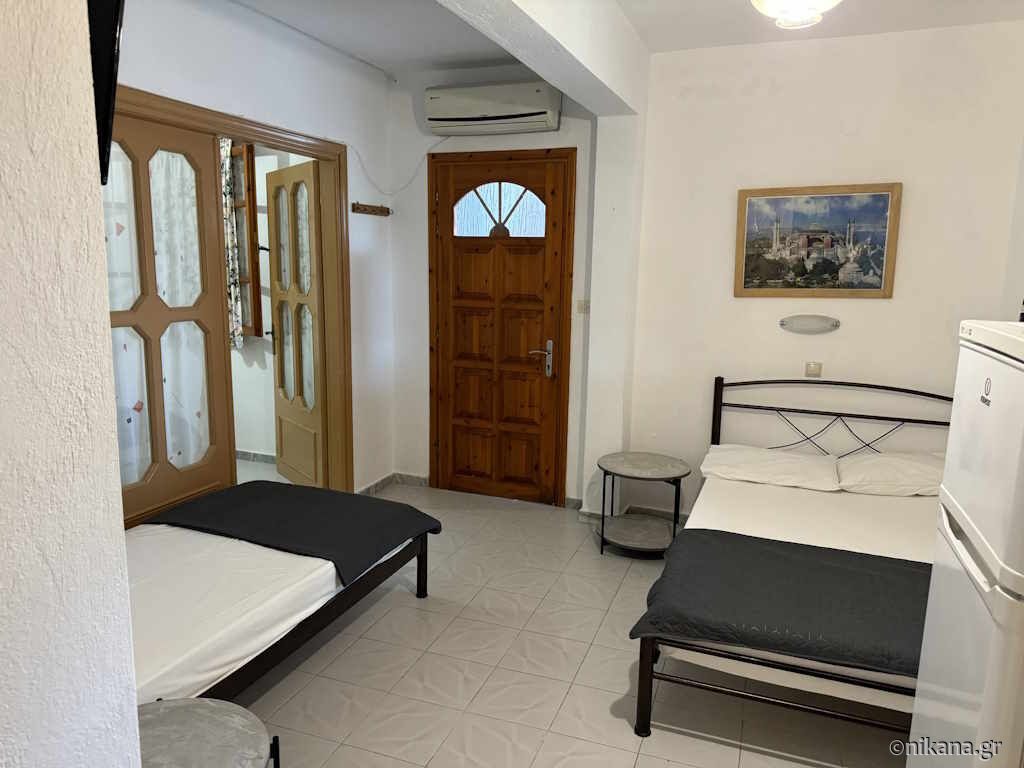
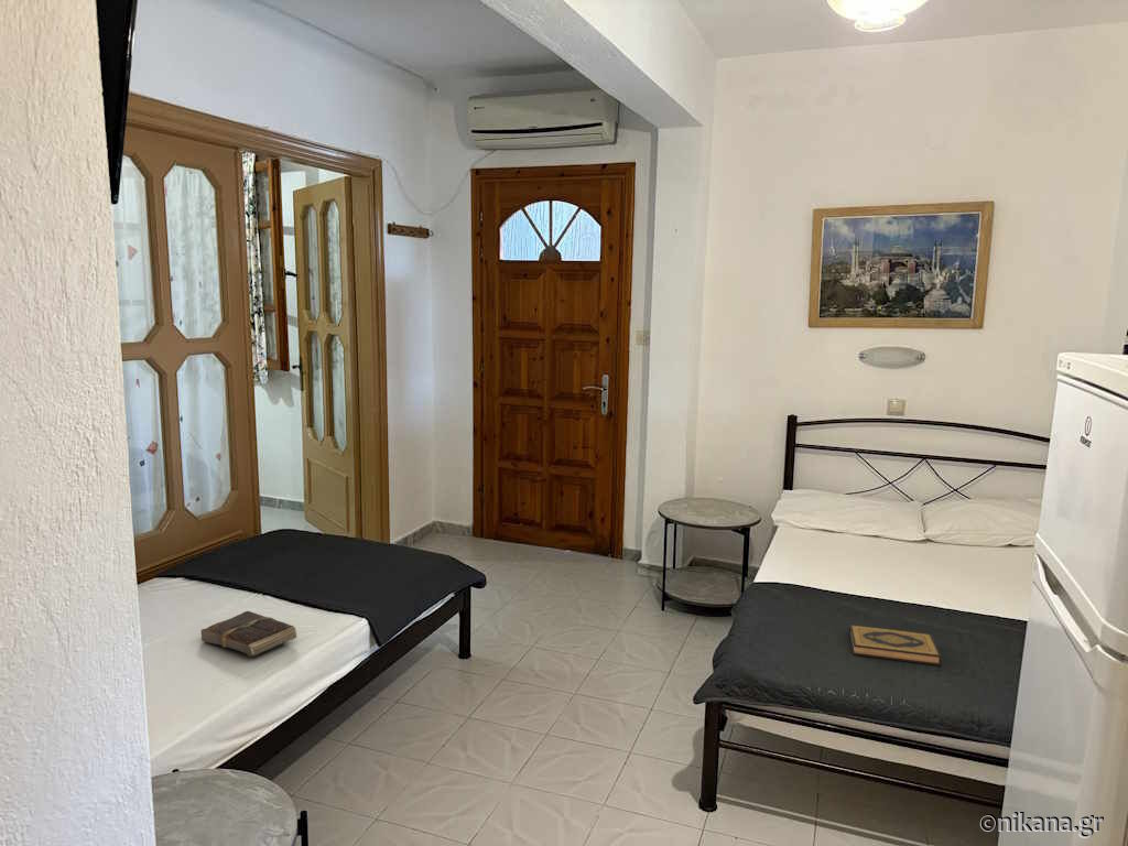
+ book (249, 632)
+ hardback book (892, 643)
